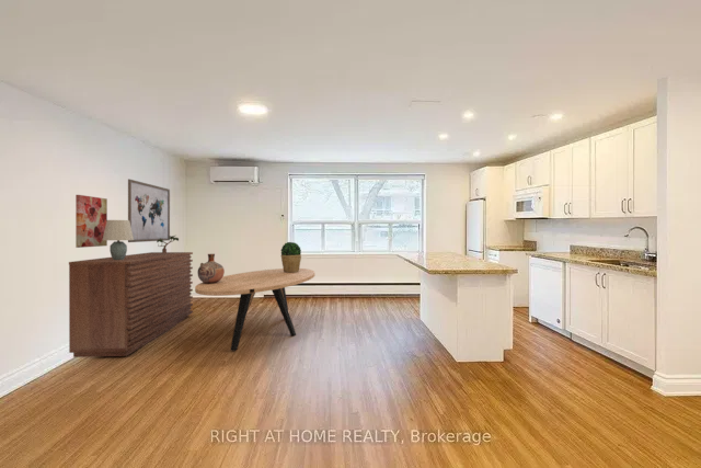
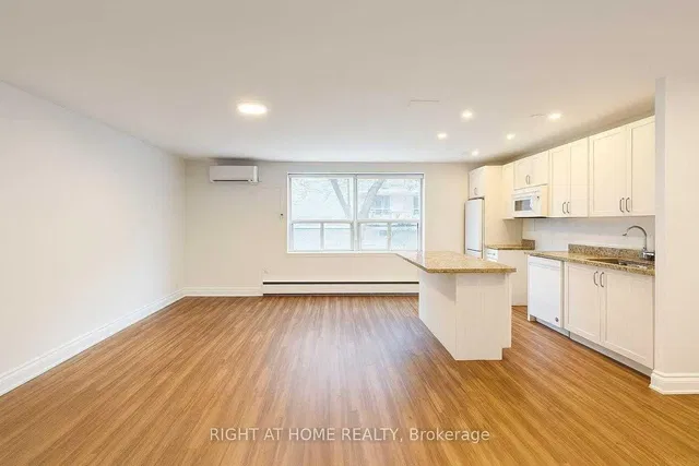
- sideboard (142, 295)
- table lamp (118, 239)
- potted plant (168, 243)
- dining table (275, 298)
- wall art (92, 221)
- potted plant (290, 256)
- vessel (210, 267)
- wall art (151, 213)
